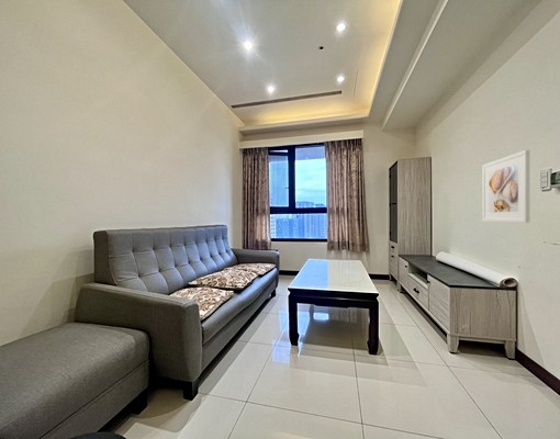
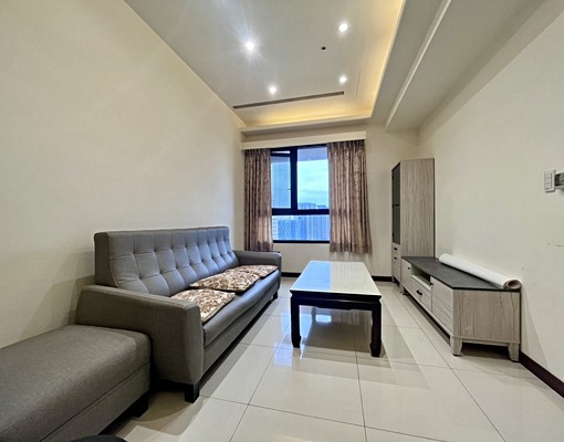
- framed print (503, 190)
